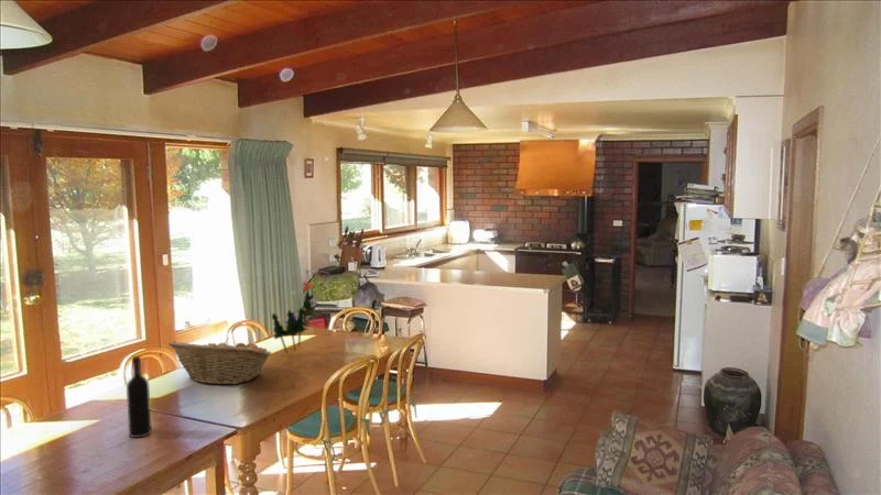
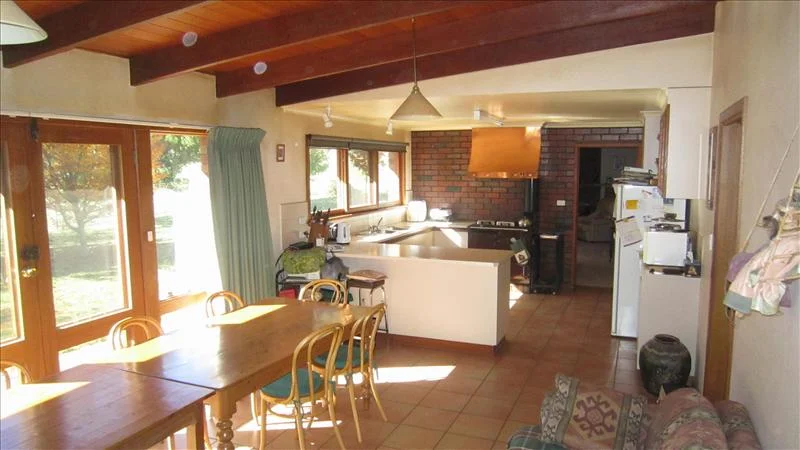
- wine bottle (138, 395)
- plant (303, 309)
- fruit basket (220, 355)
